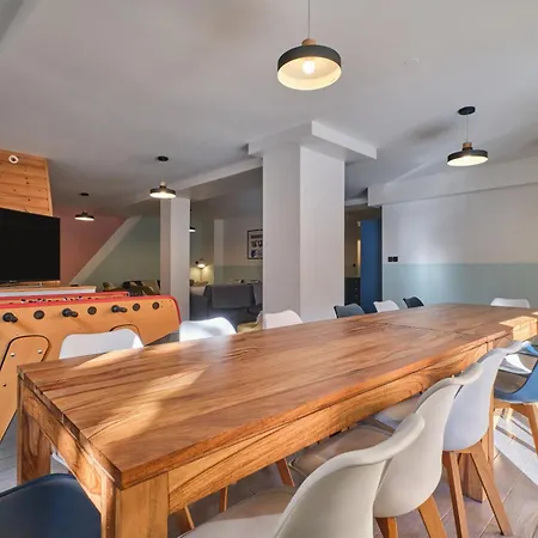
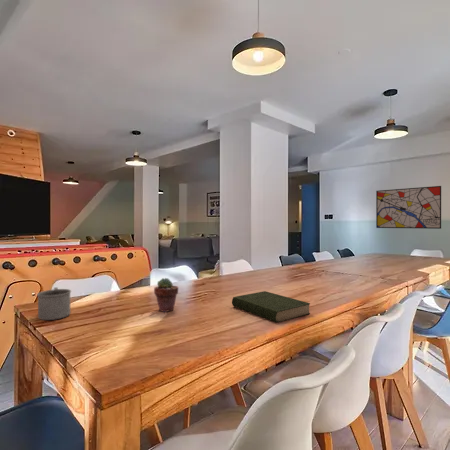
+ wall art (406, 208)
+ potted succulent (166, 293)
+ mug (54, 303)
+ book (269, 305)
